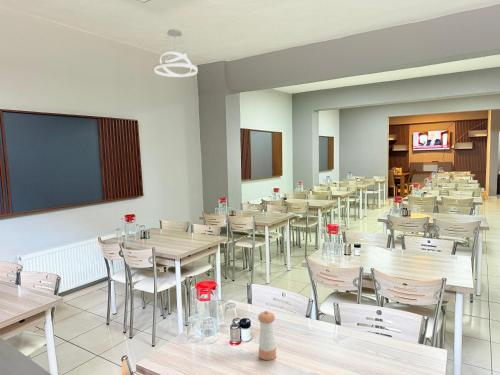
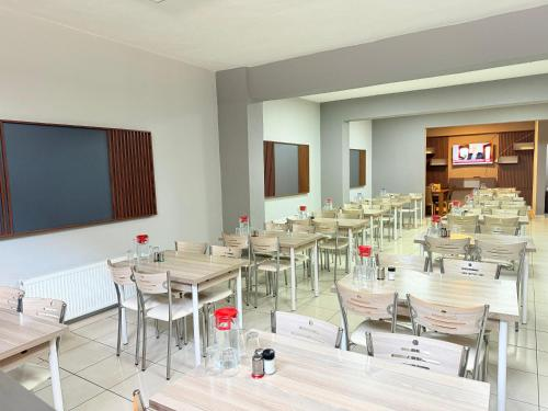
- pendant light (175, 52)
- pepper shaker (266, 333)
